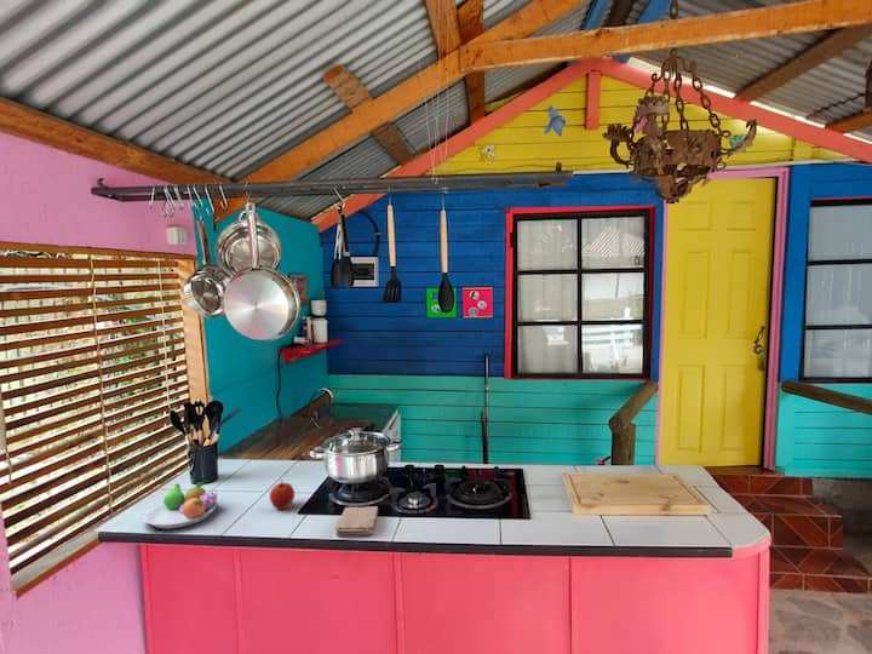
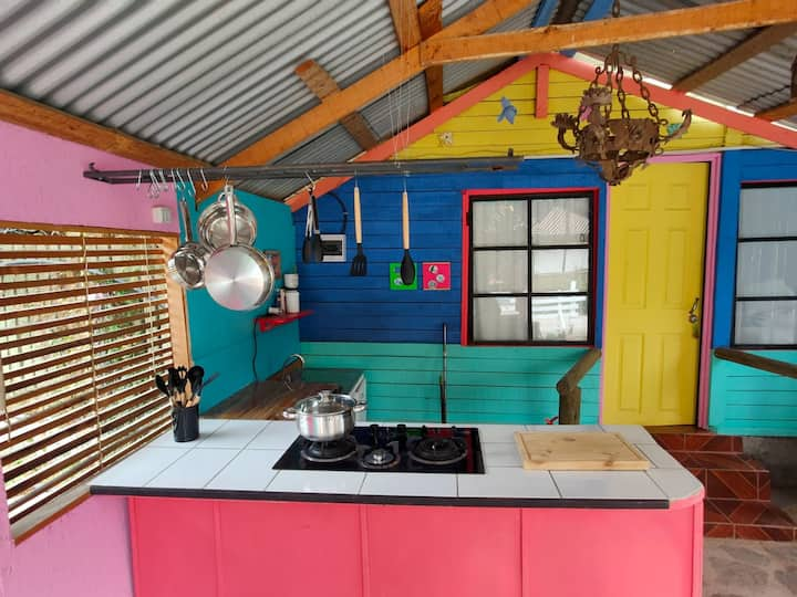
- washcloth (357, 520)
- apple (282, 493)
- fruit bowl (180, 501)
